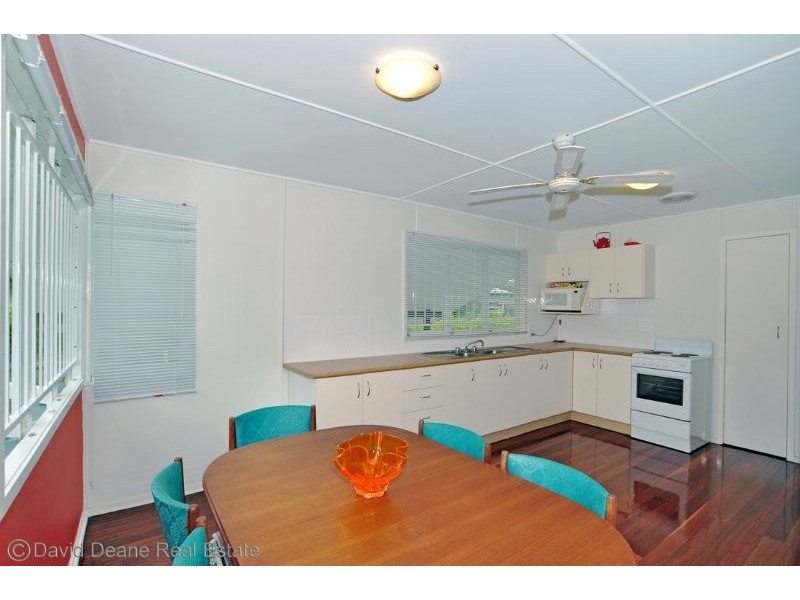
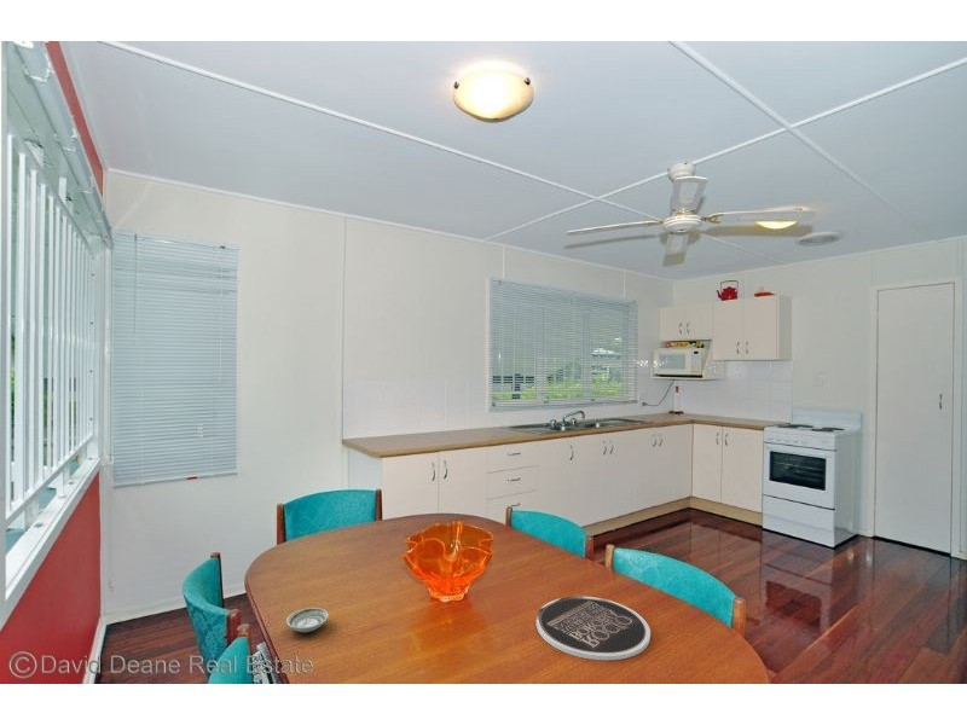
+ plate (591, 625)
+ saucer (307, 621)
